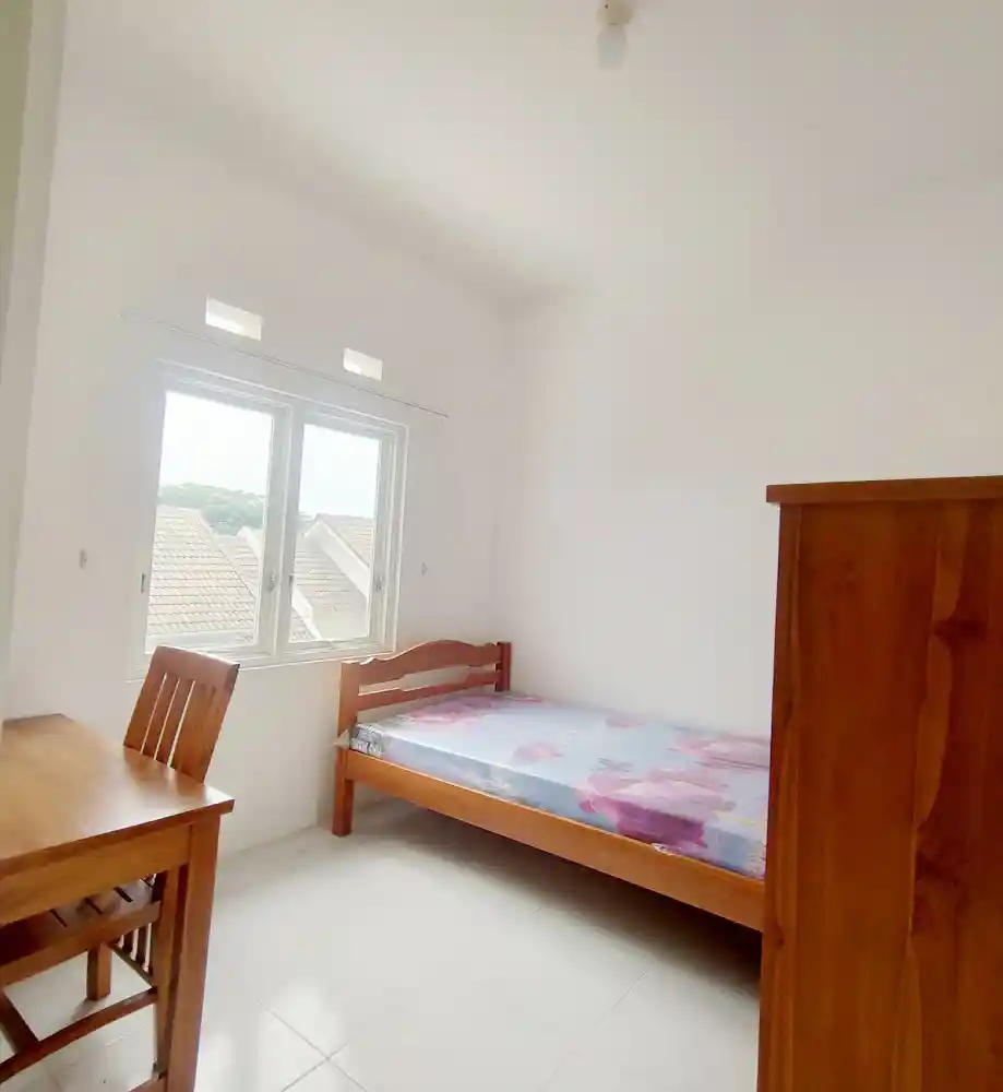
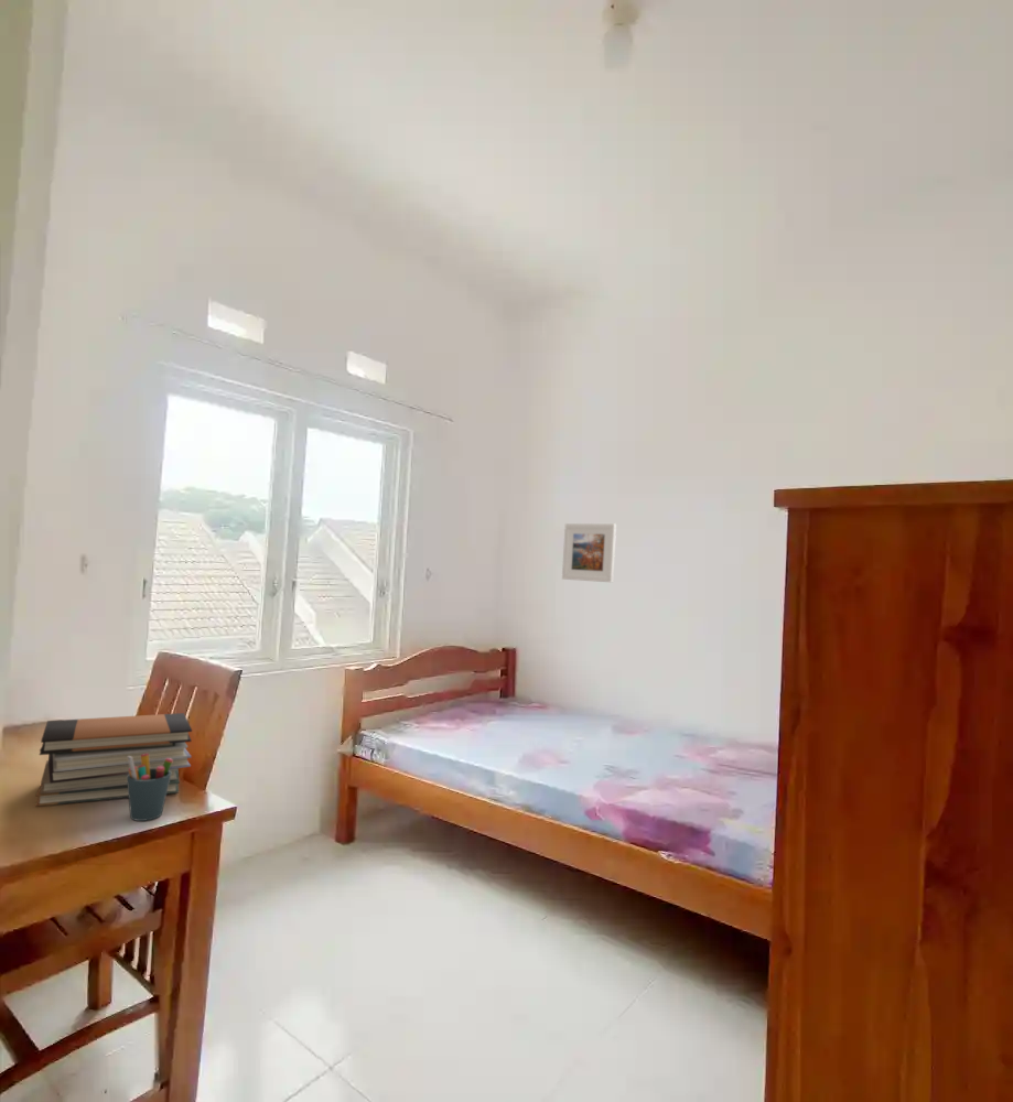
+ pen holder (148, 784)
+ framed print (588, 552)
+ book stack (117, 756)
